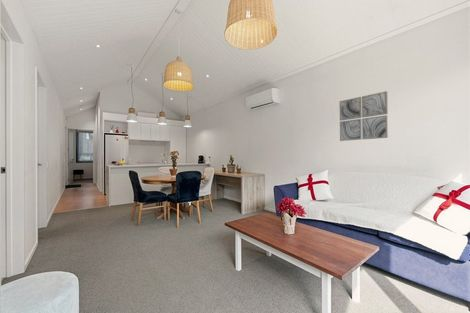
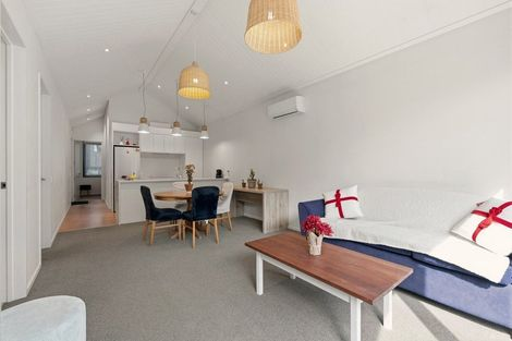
- wall art (361, 117)
